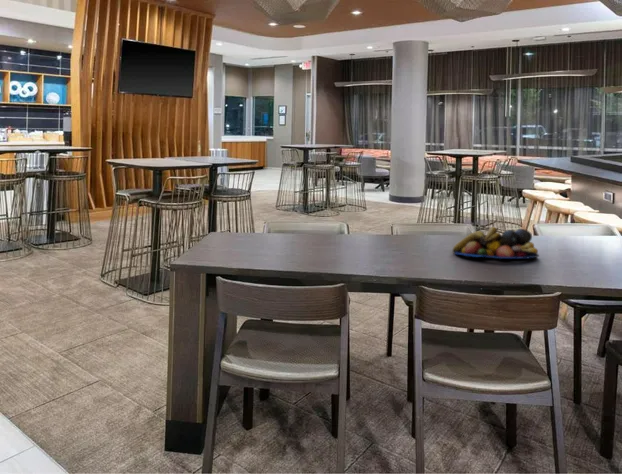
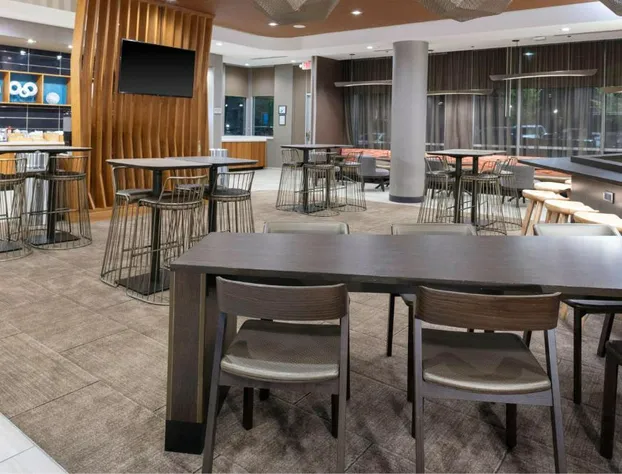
- fruit bowl (495, 241)
